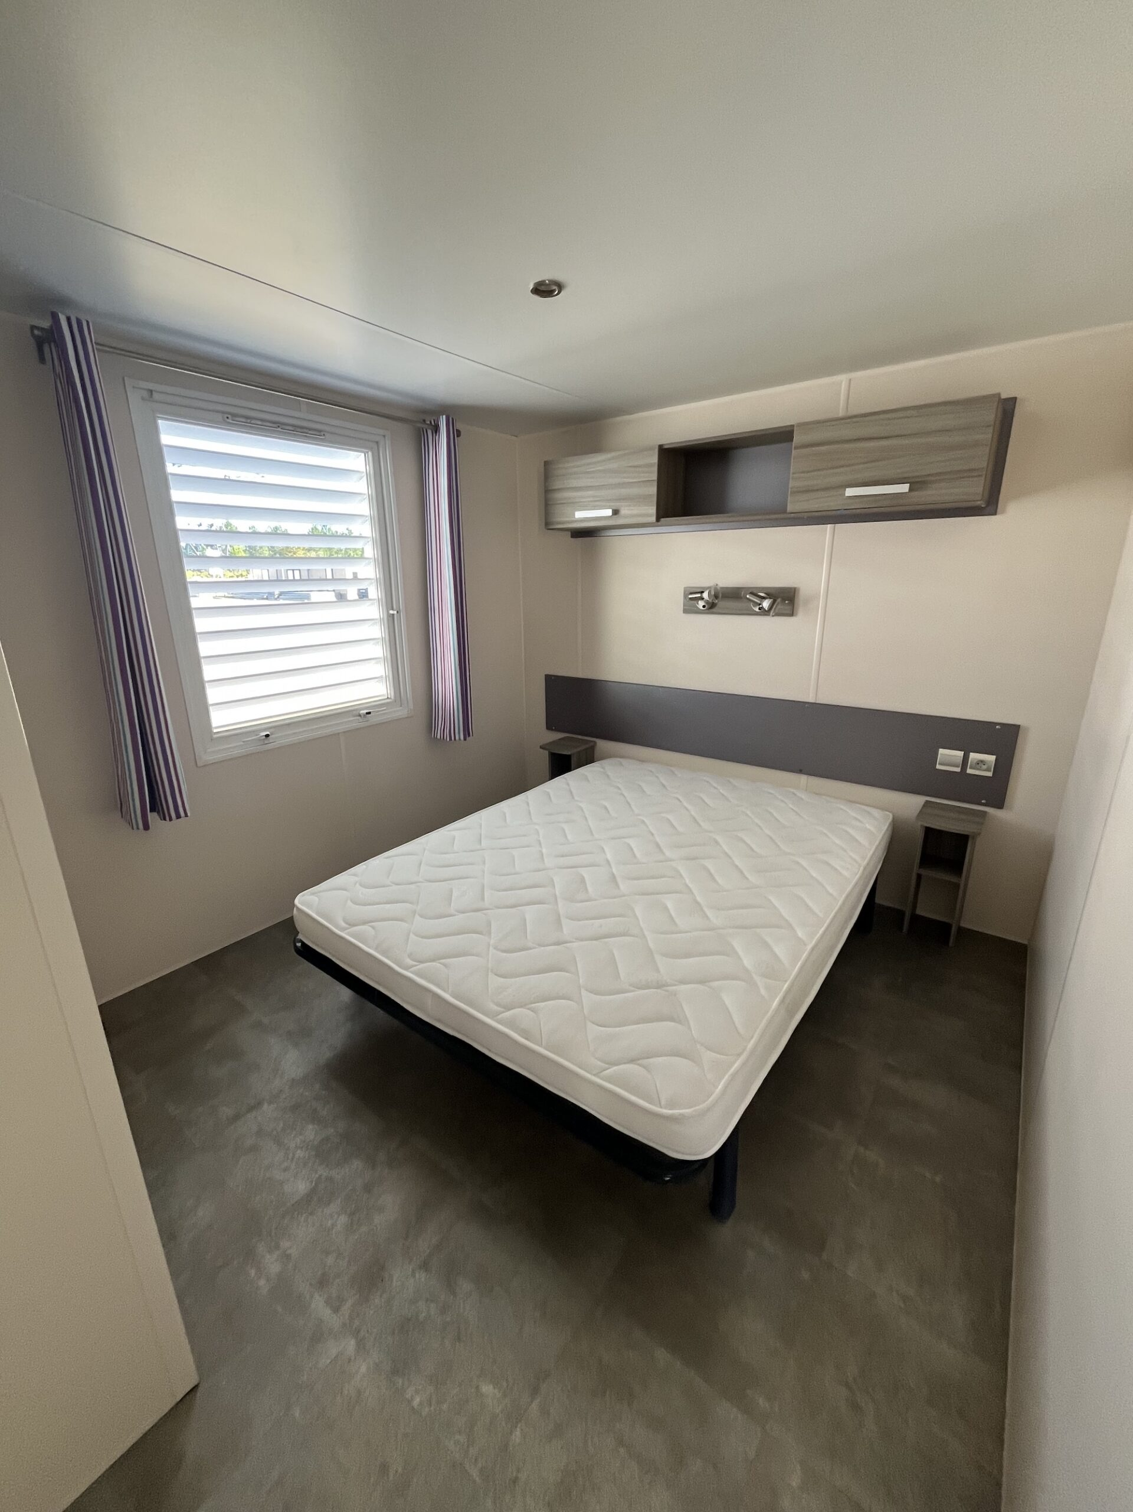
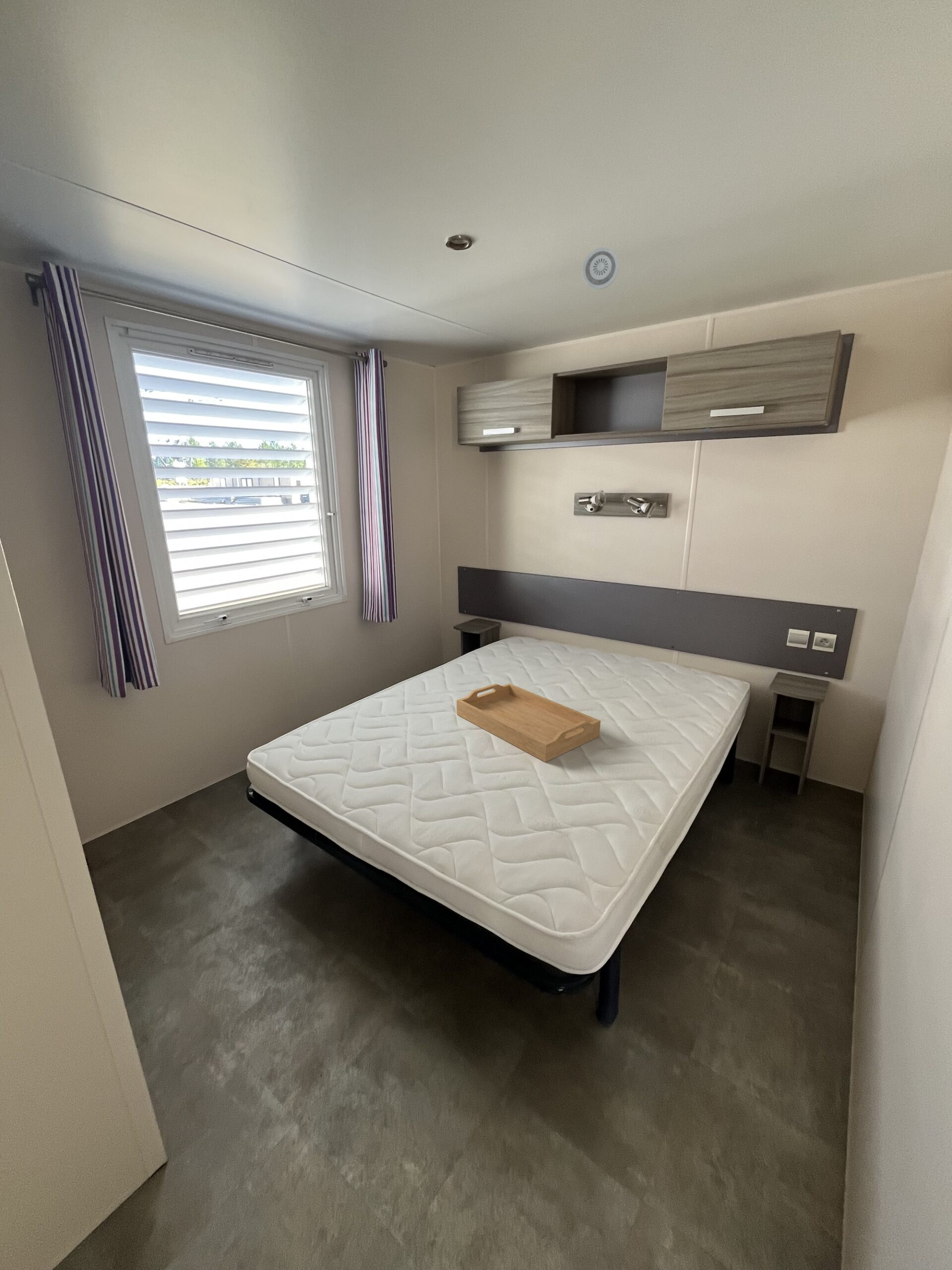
+ serving tray (525, 715)
+ smoke detector (600, 267)
